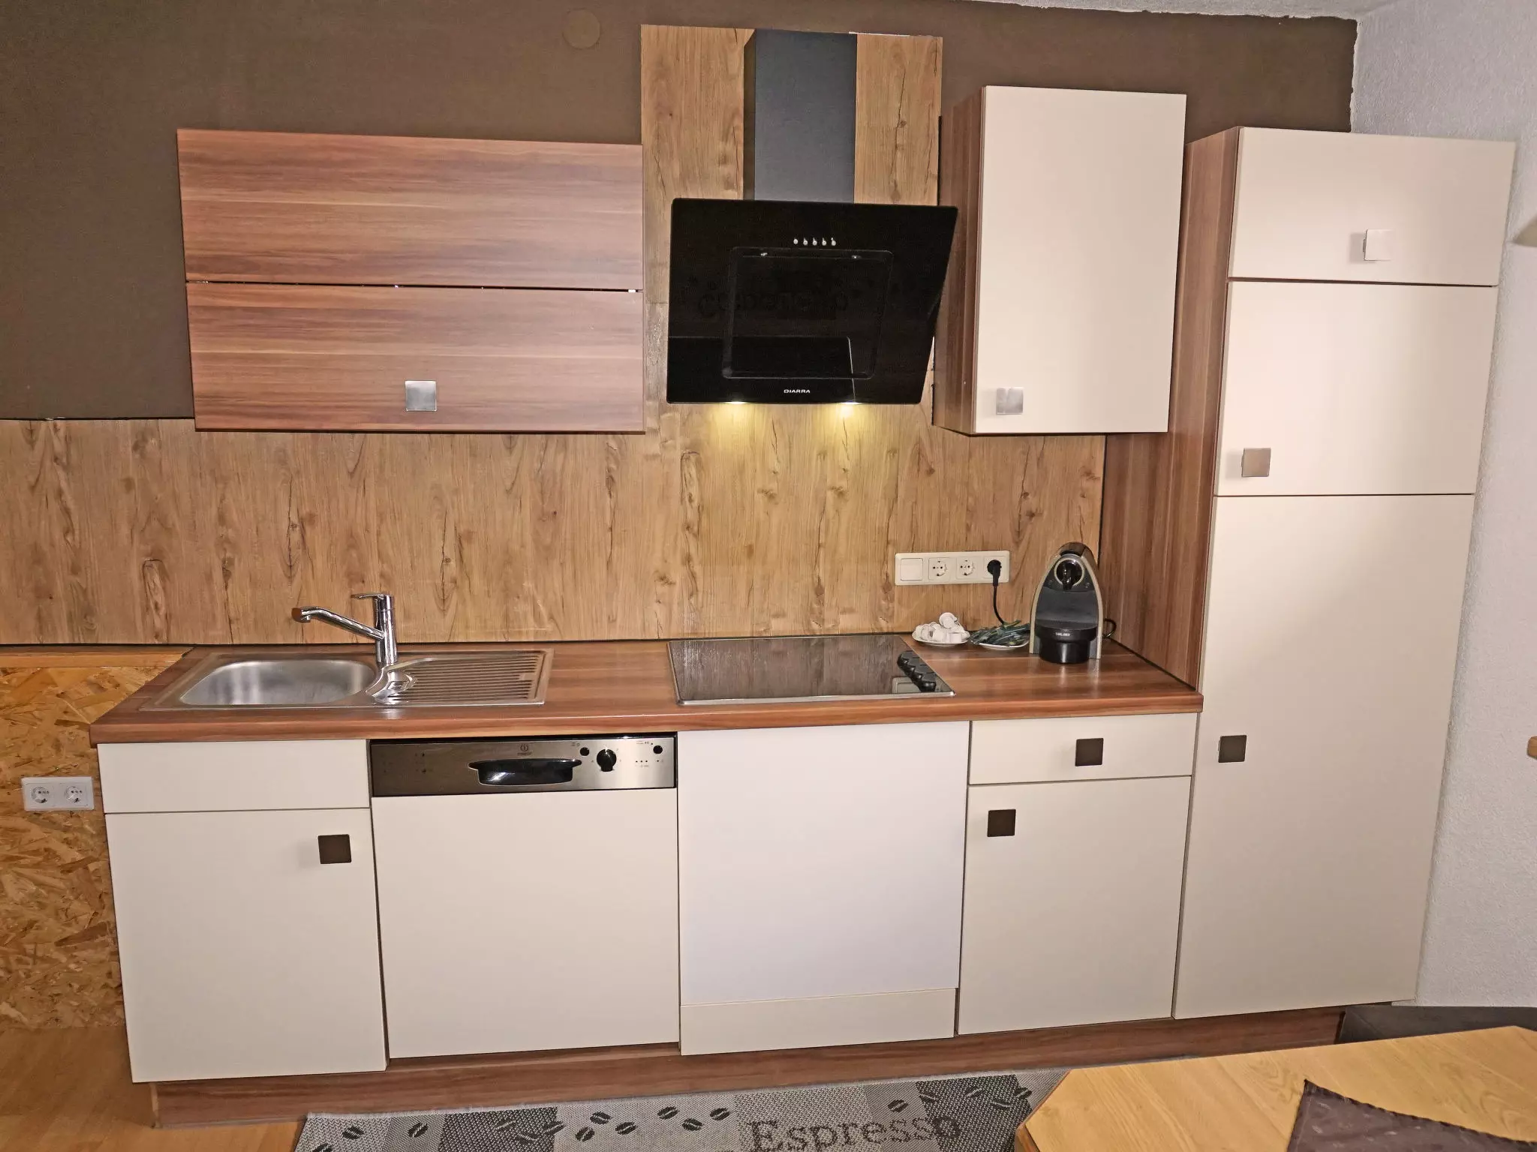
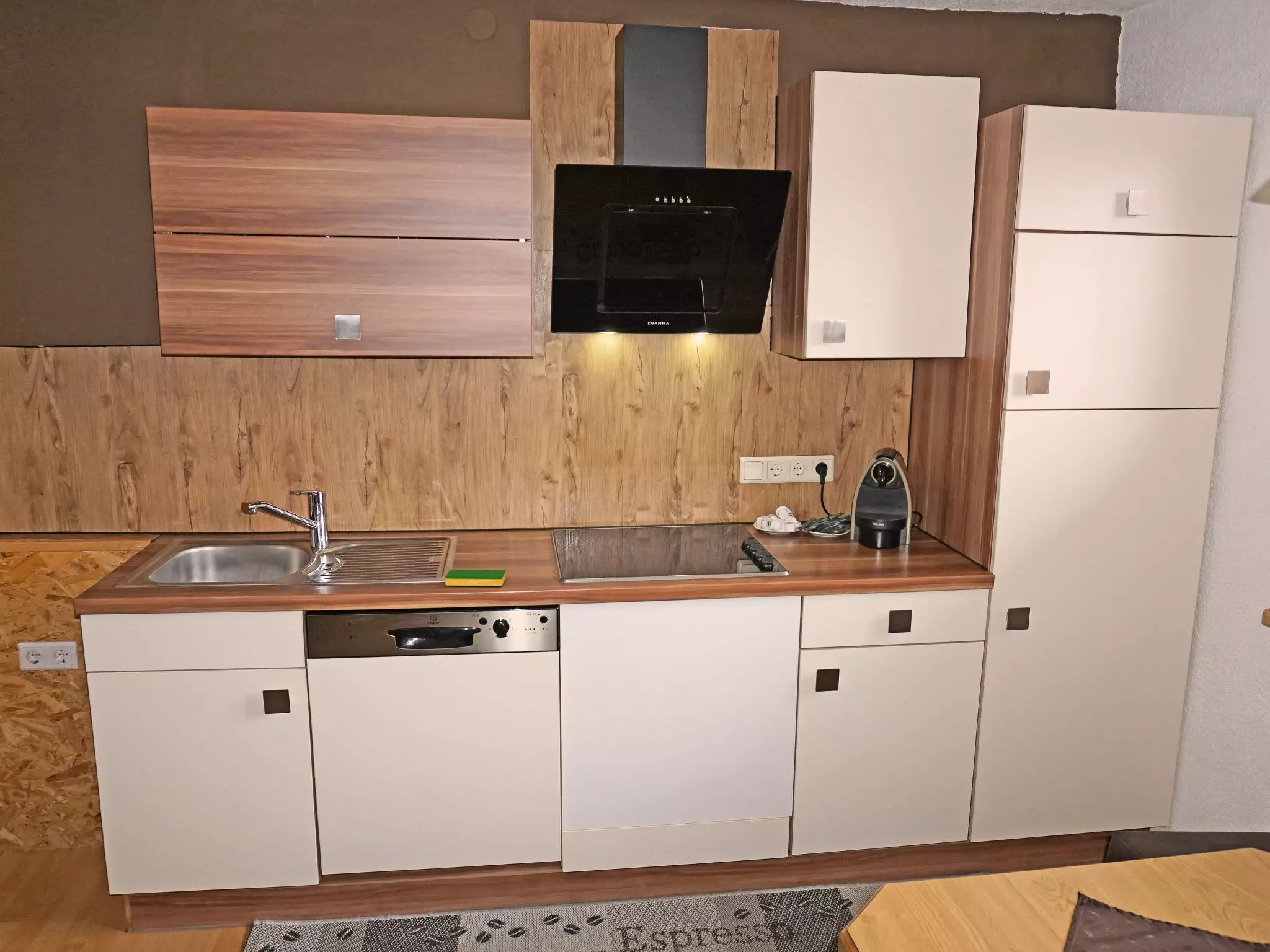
+ dish sponge (476, 577)
